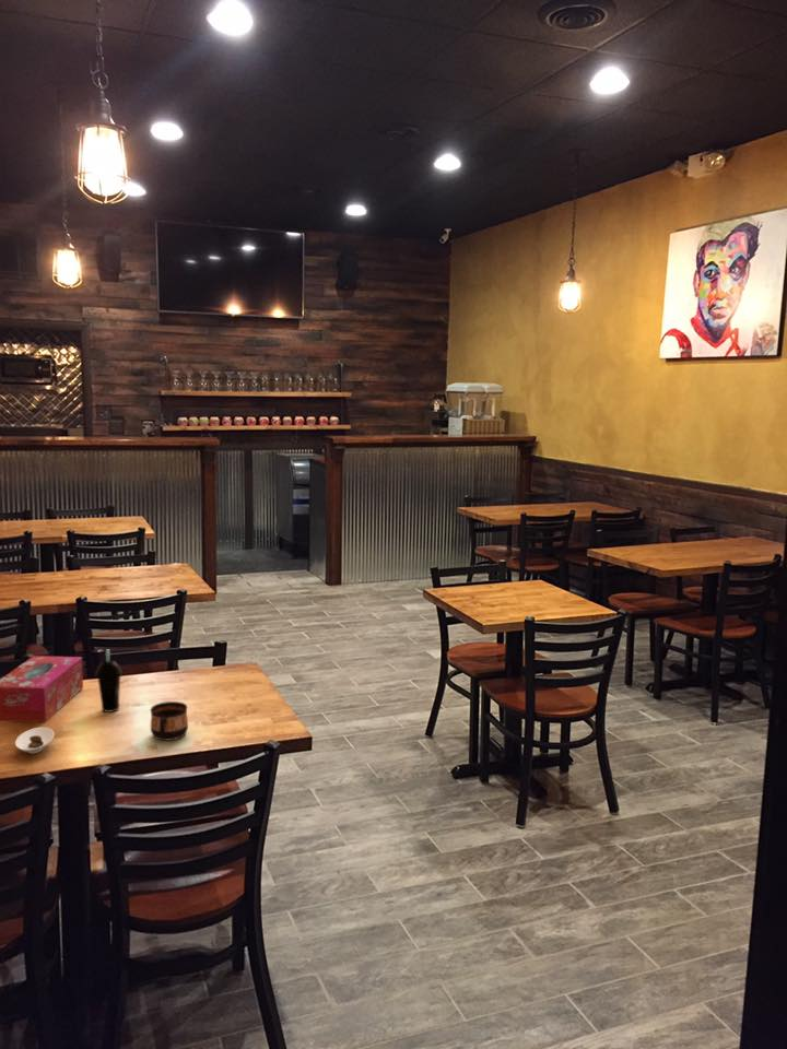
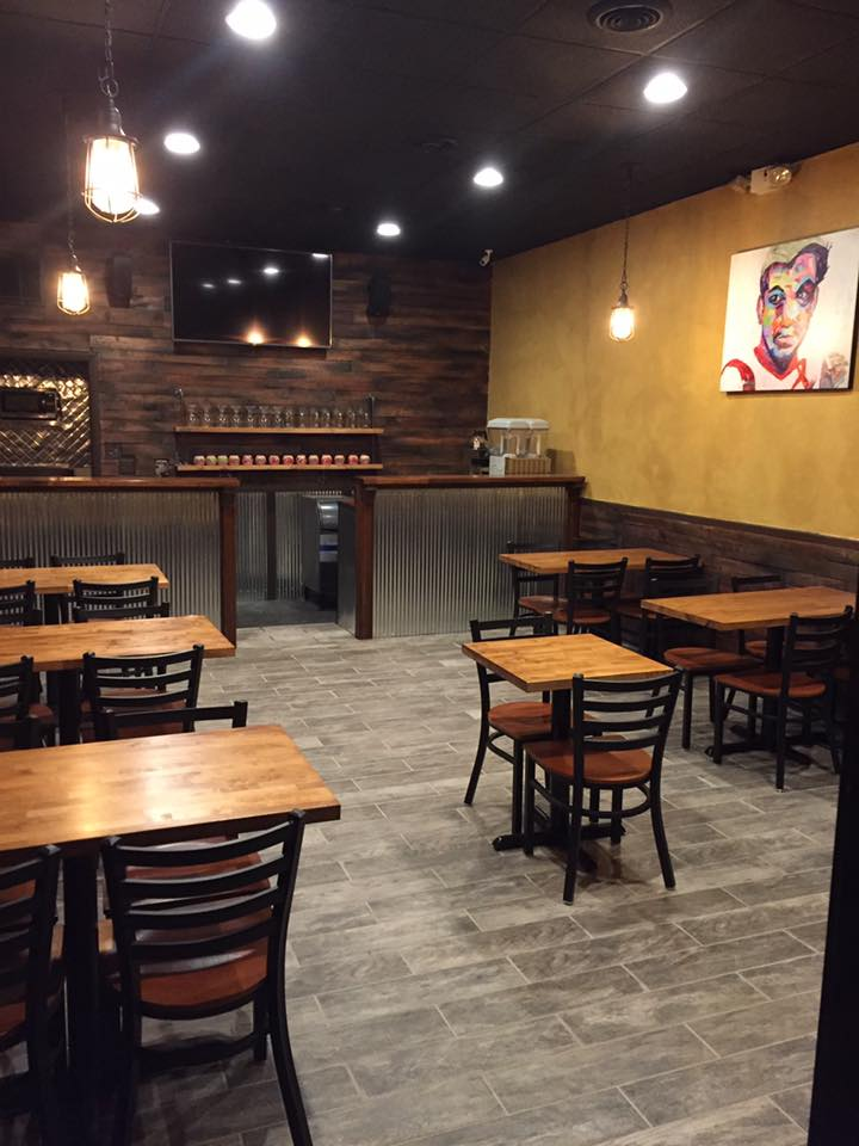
- tissue box (38, 687)
- cup (167, 721)
- cup (108, 680)
- saucer (35, 742)
